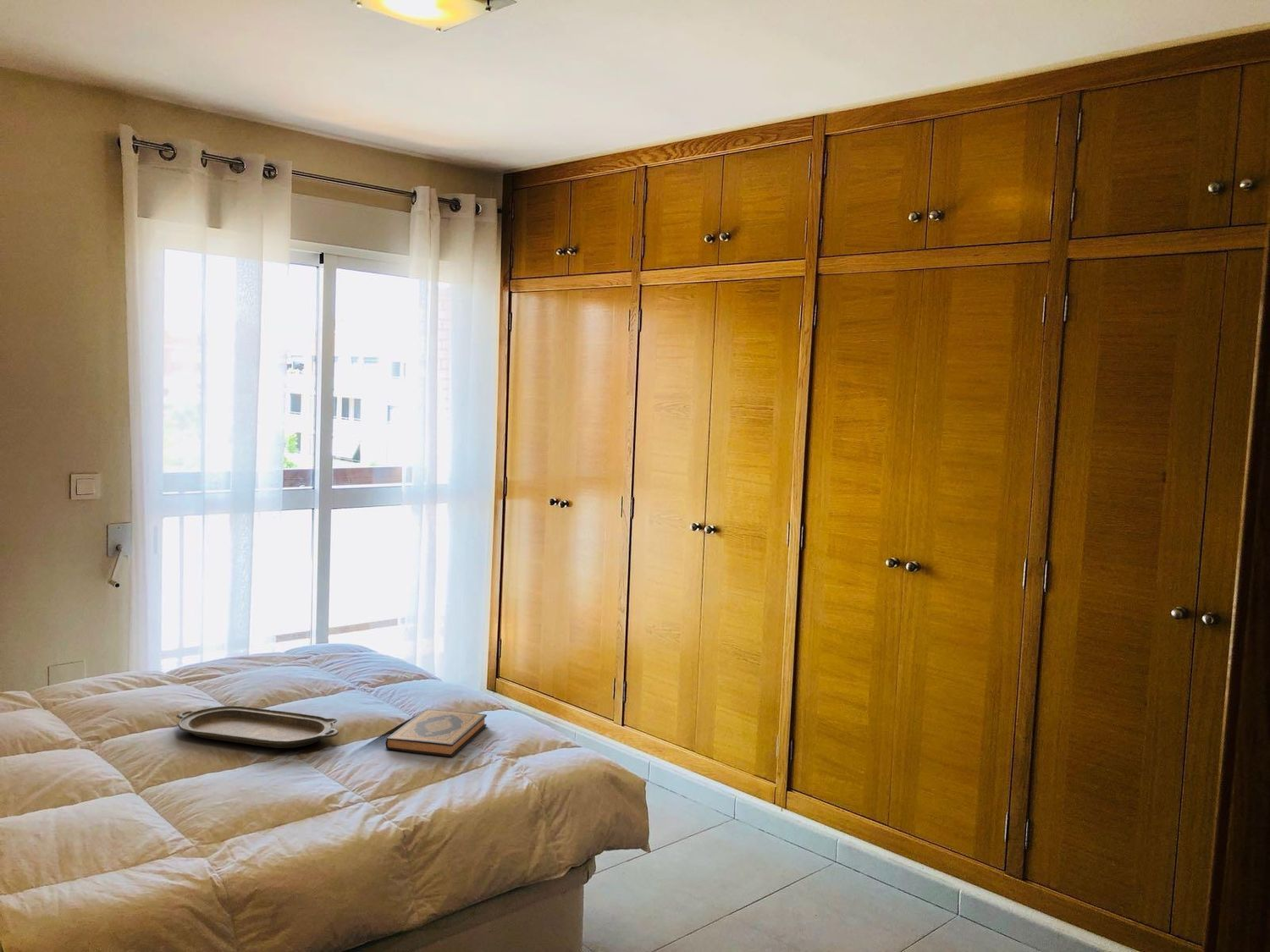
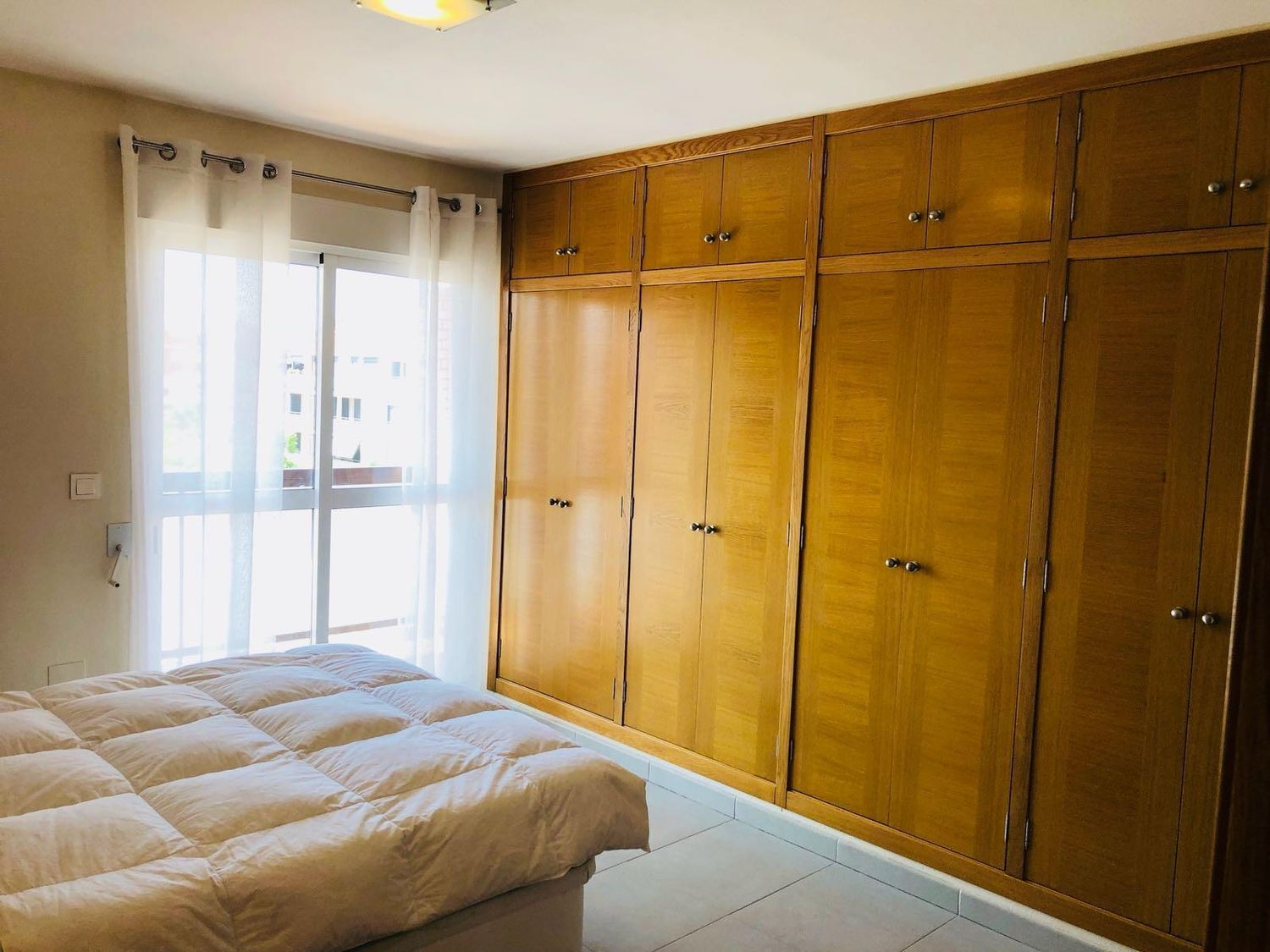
- hardback book (438, 731)
- serving tray (256, 728)
